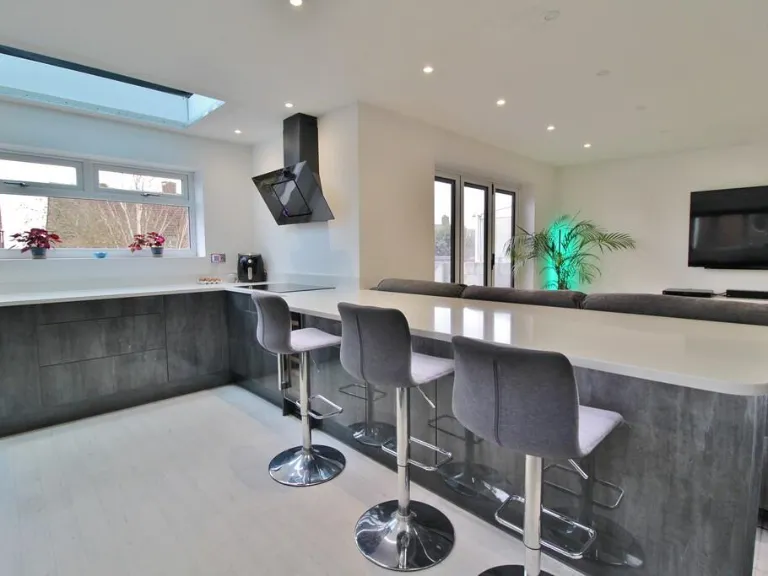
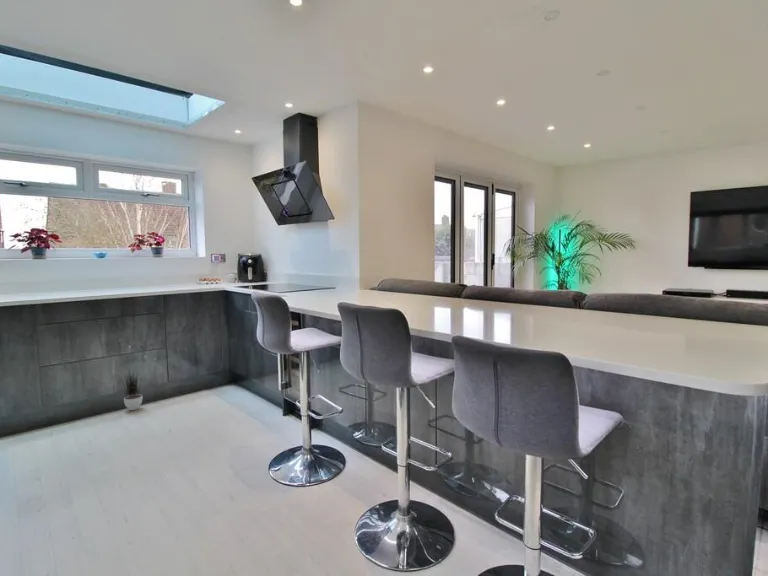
+ potted plant (140, 385)
